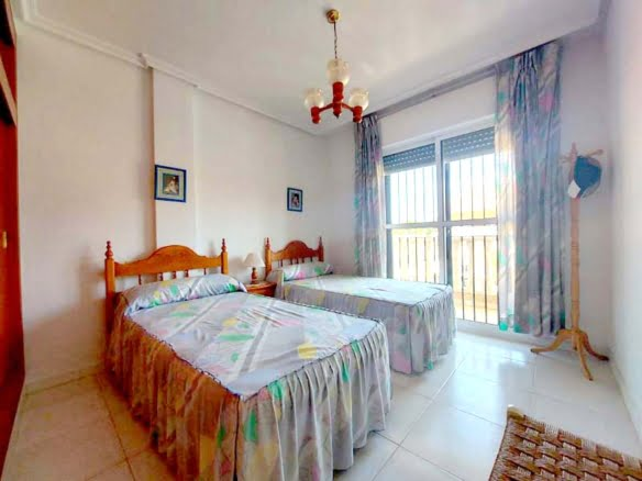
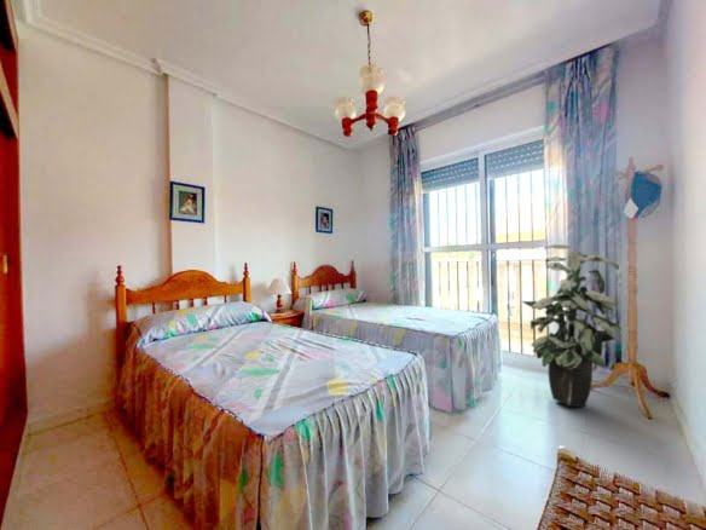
+ indoor plant (566, 322)
